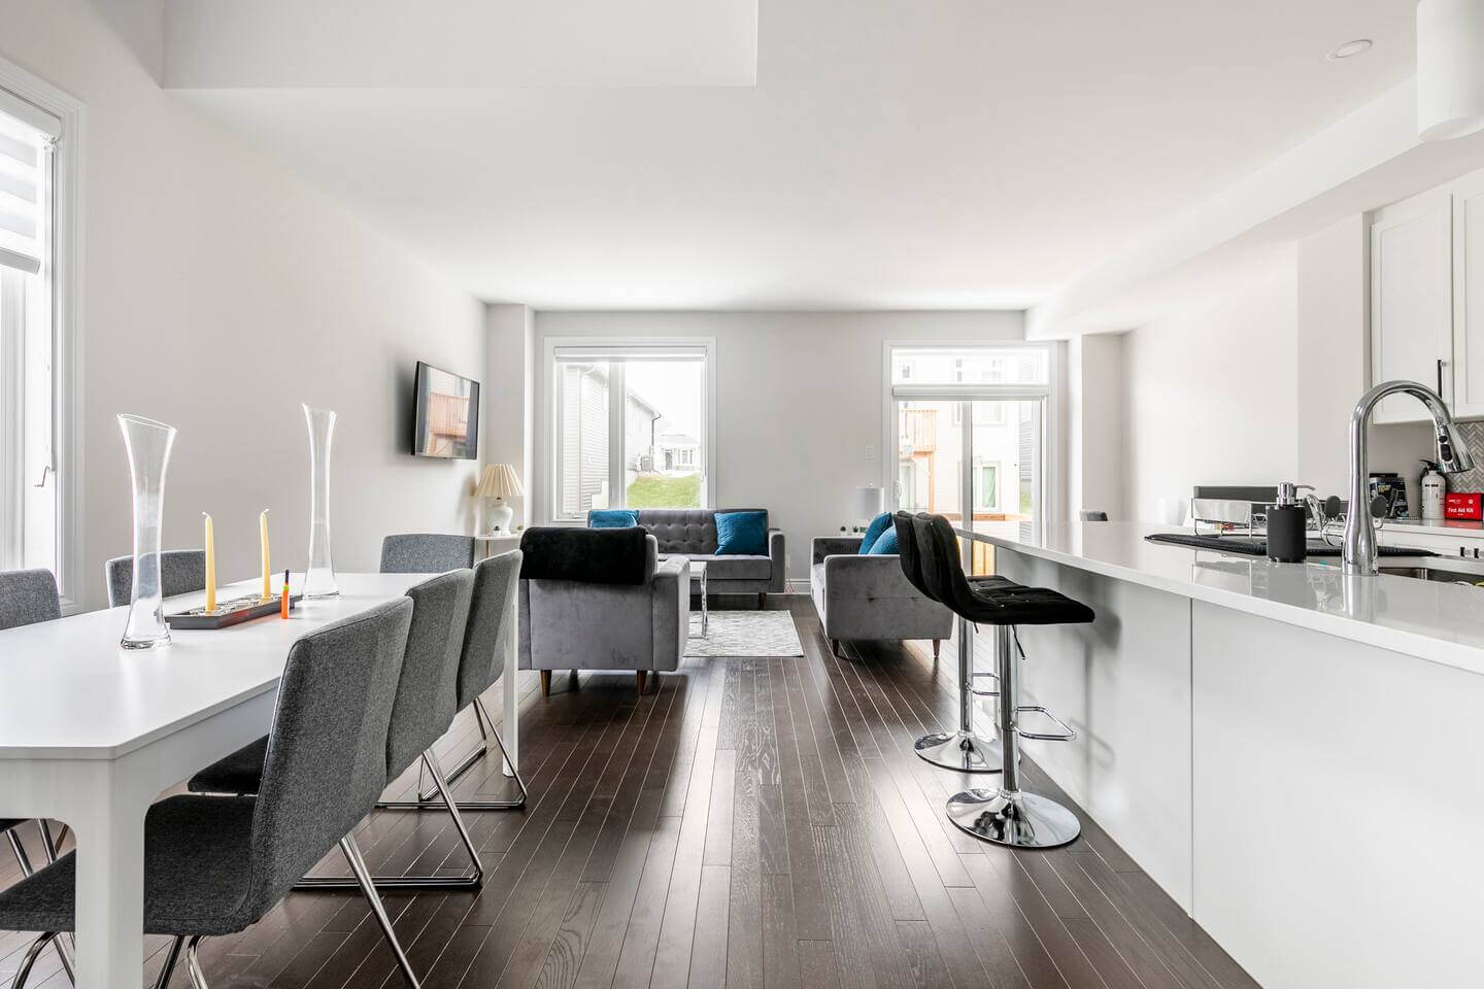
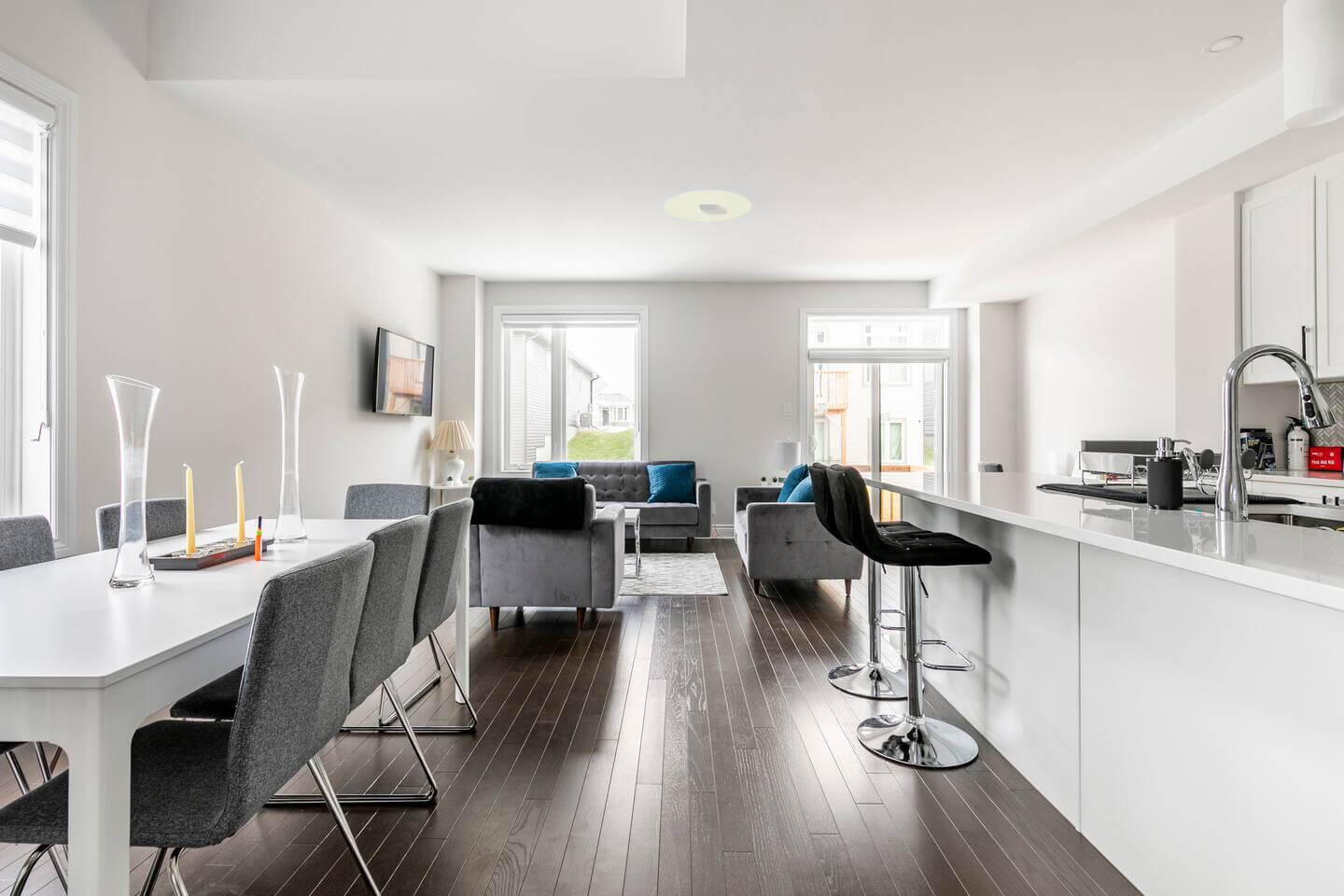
+ ceiling light (707, 203)
